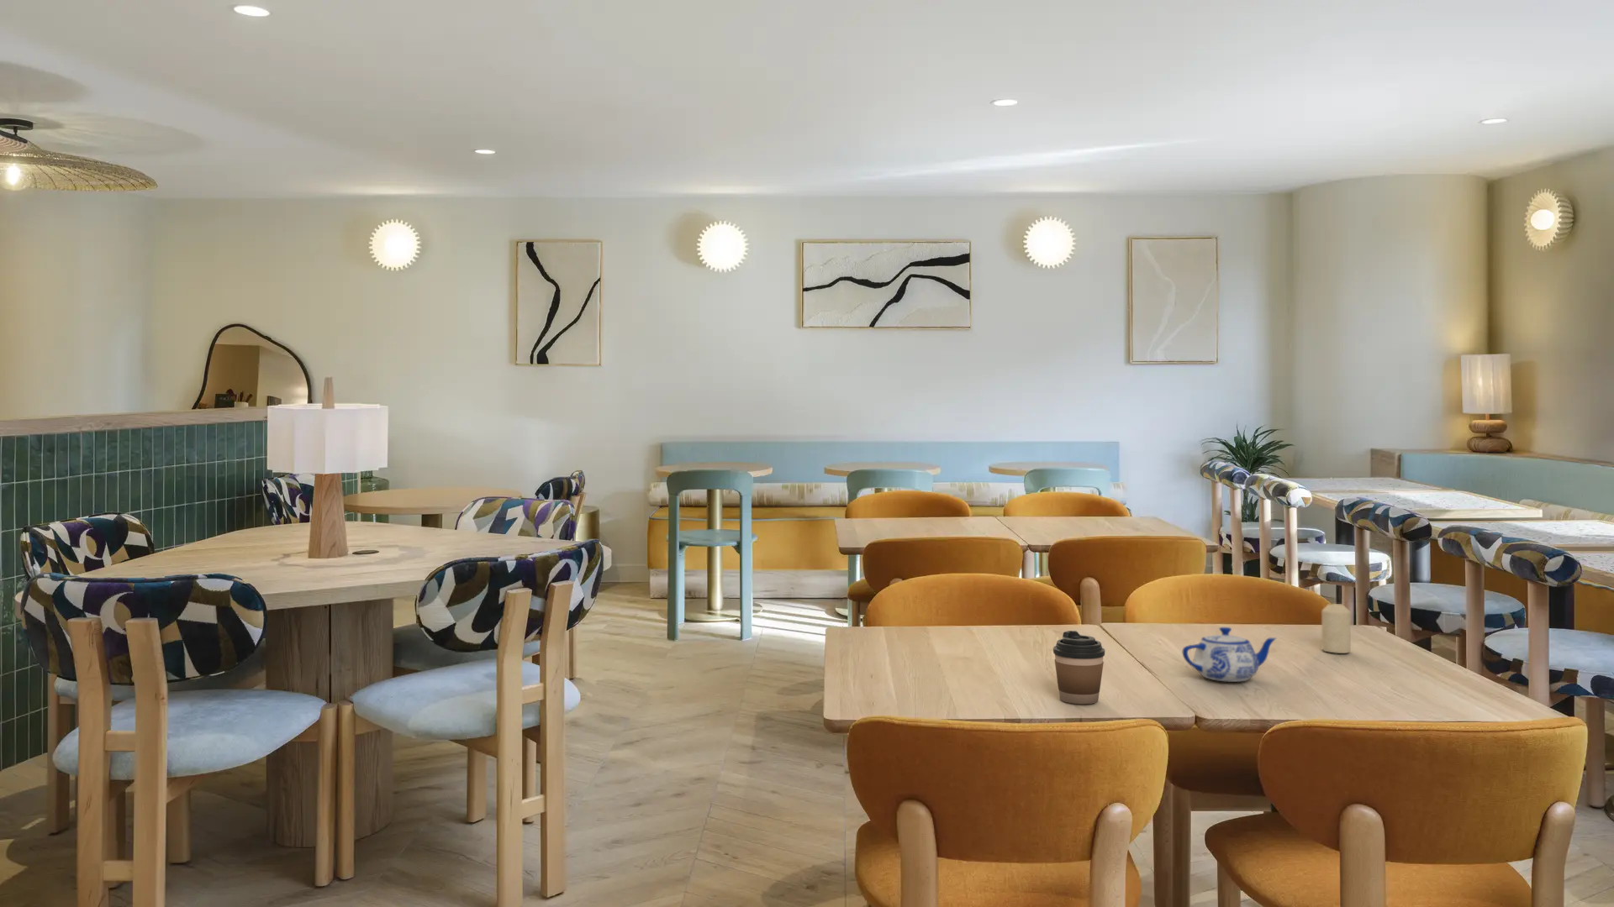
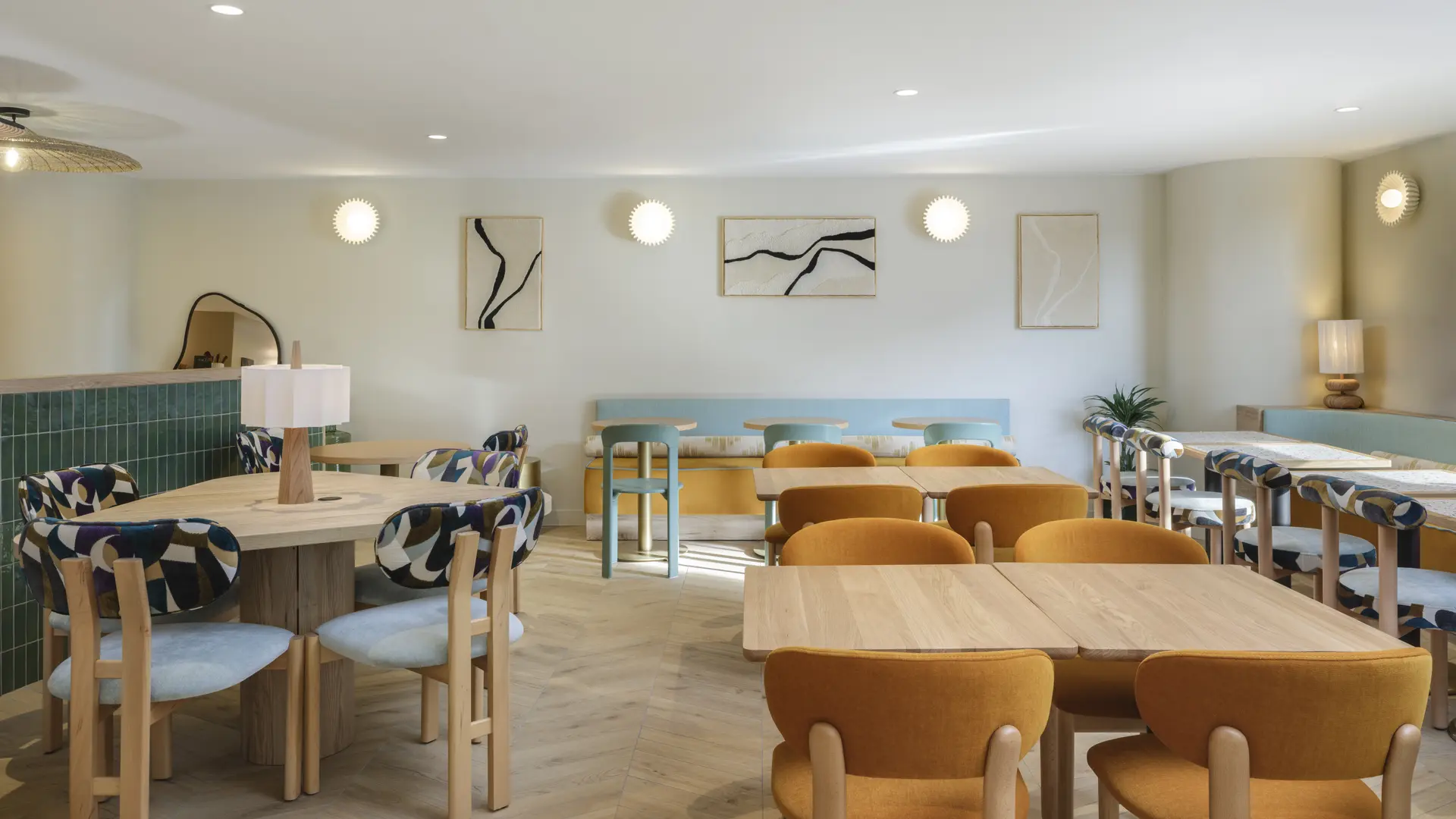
- candle (1336, 627)
- coffee cup (1079, 666)
- teapot (1229, 651)
